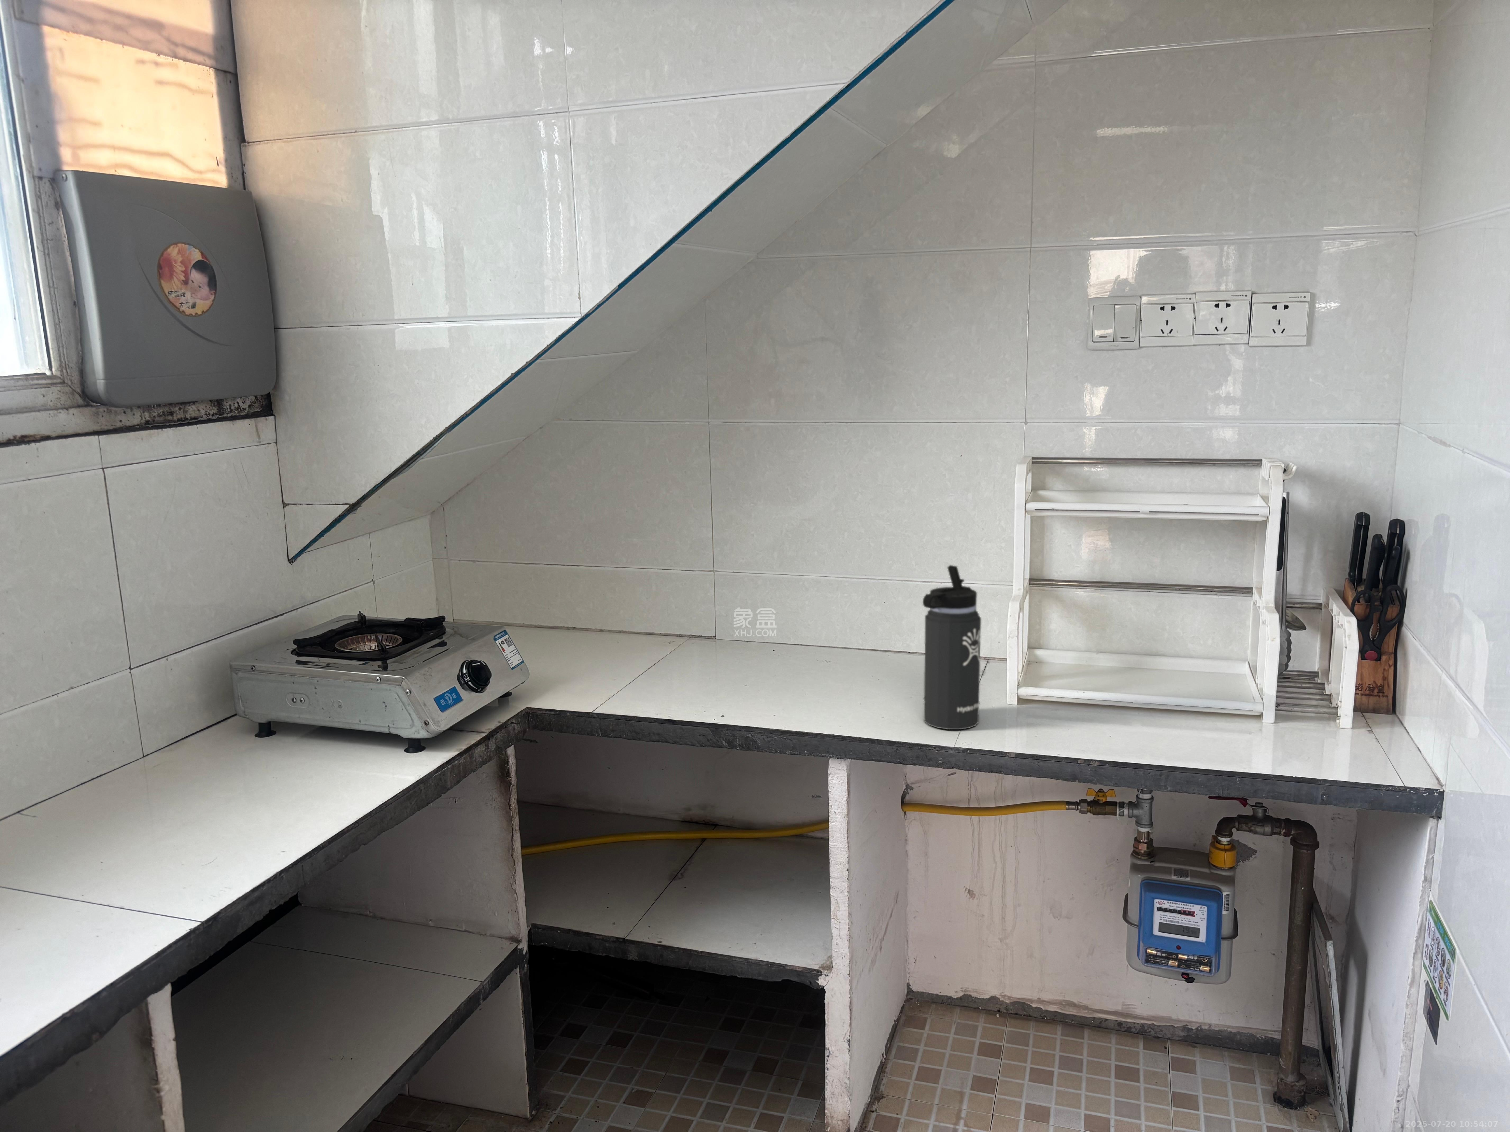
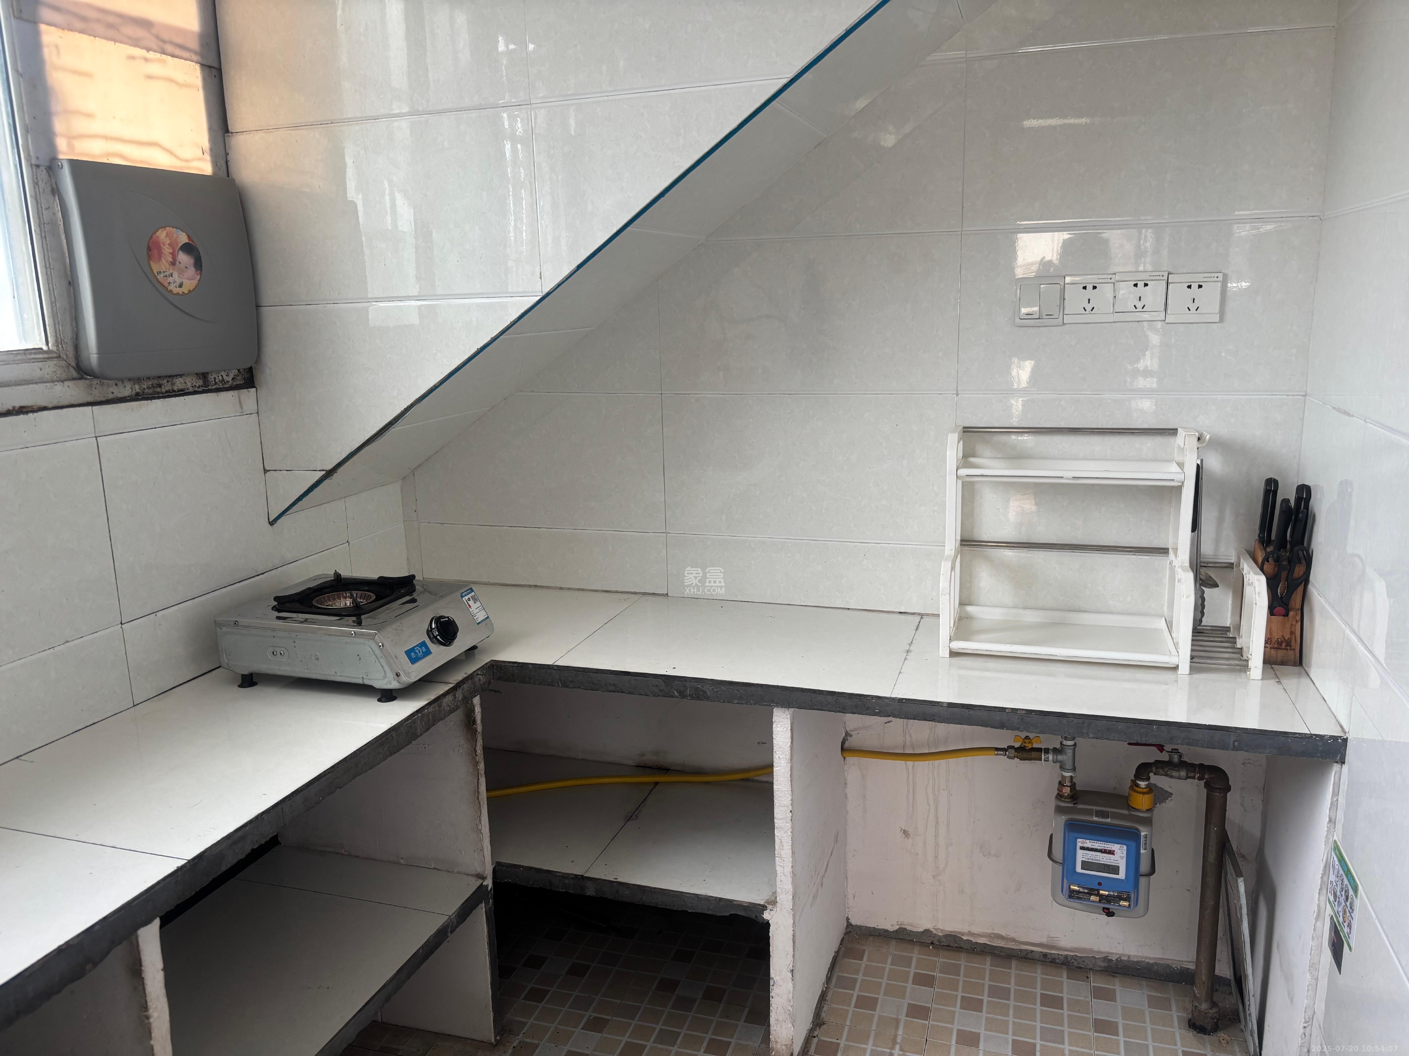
- thermos bottle (948, 646)
